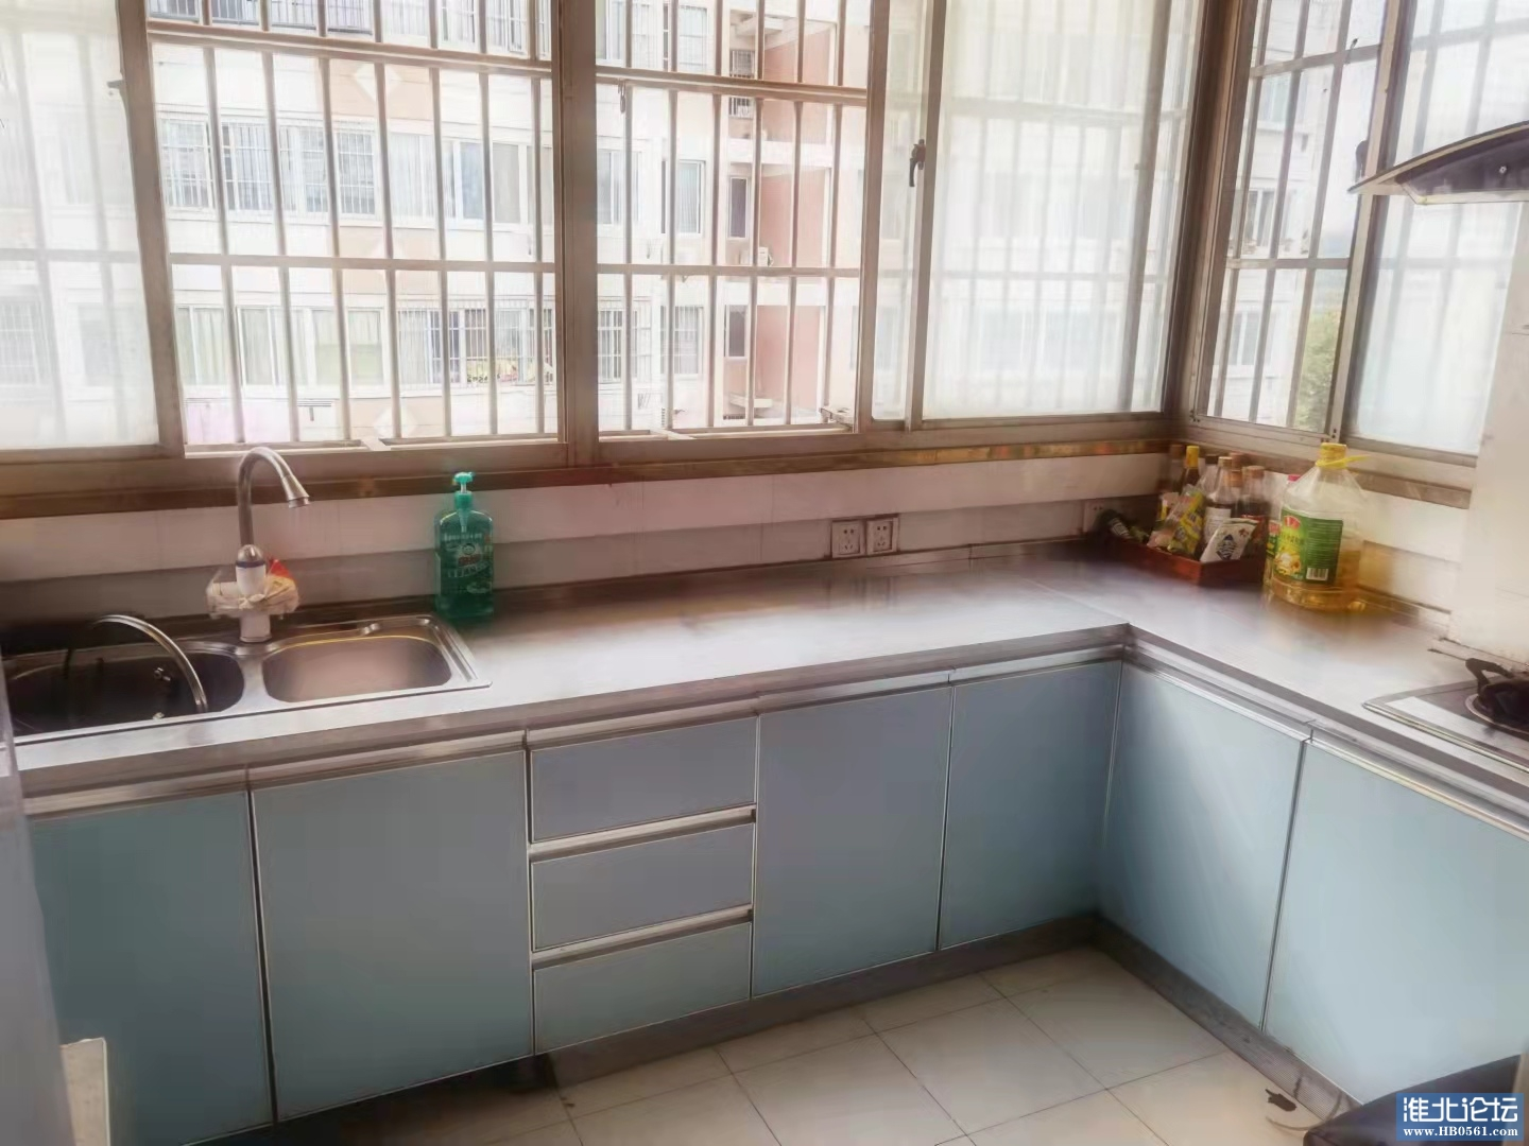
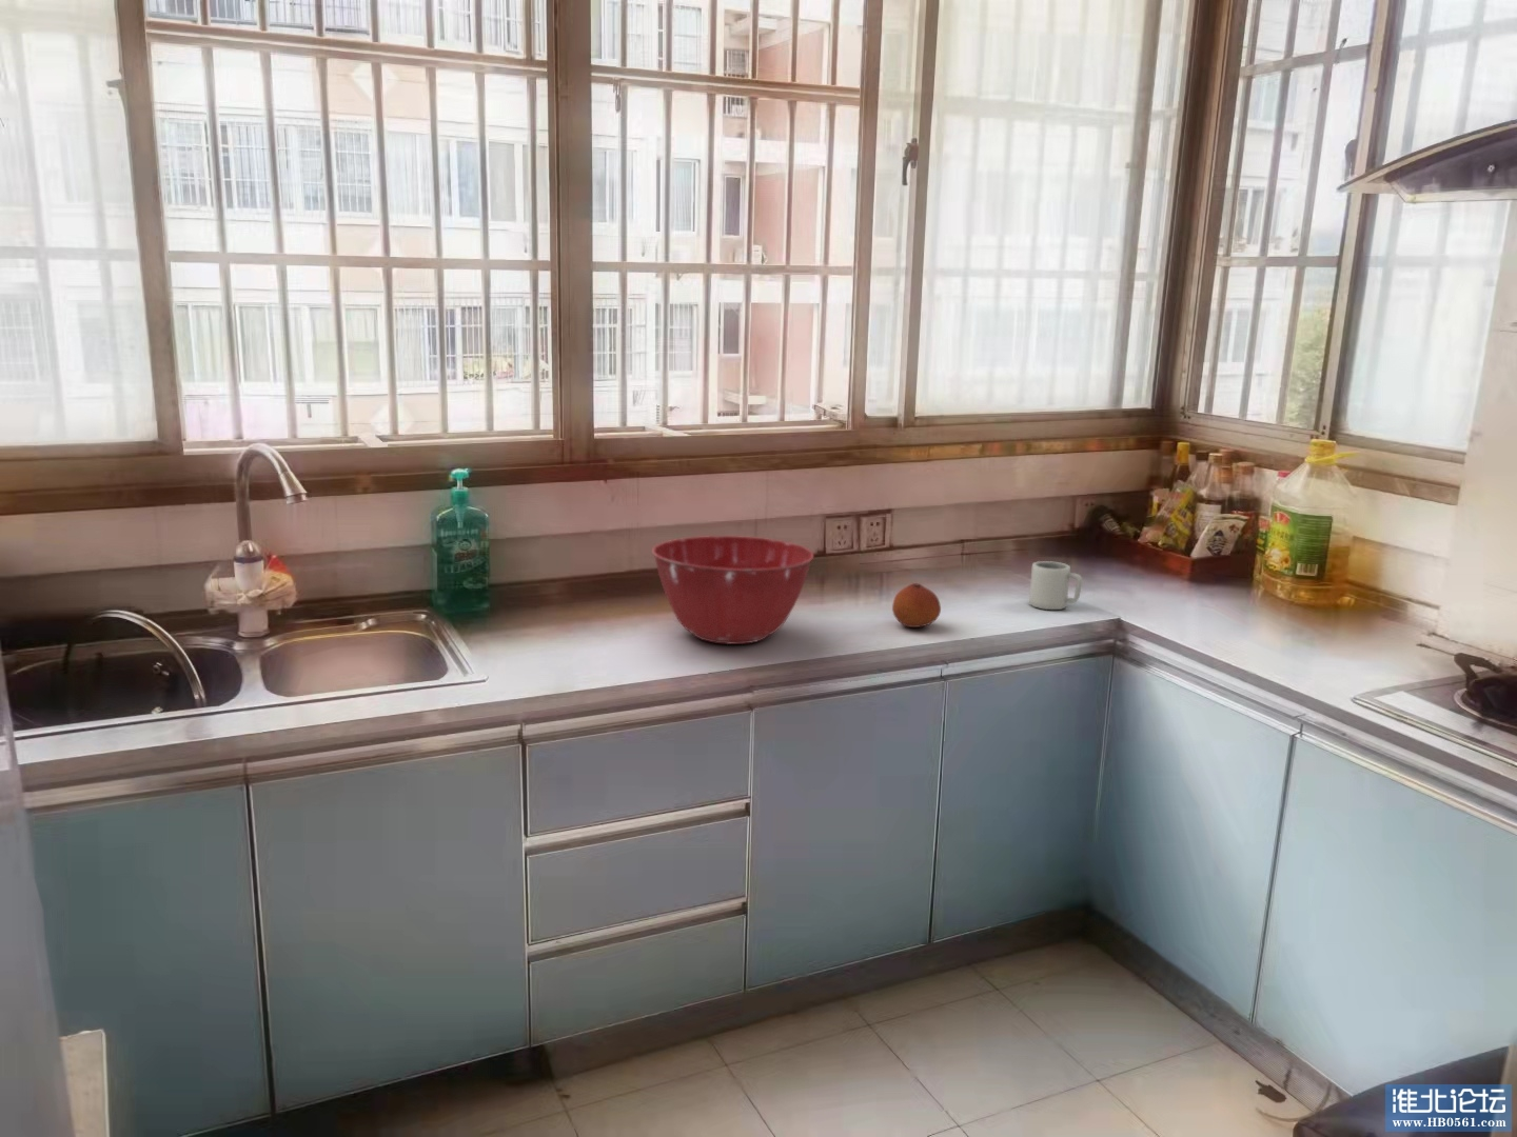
+ cup (1056, 585)
+ mixing bowl (732, 591)
+ fruit (916, 604)
